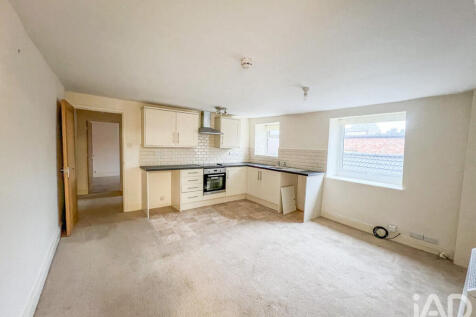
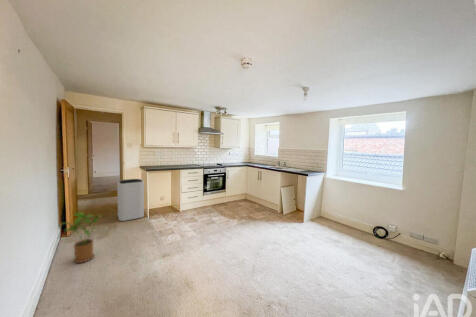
+ house plant (80, 236)
+ trash can (130, 198)
